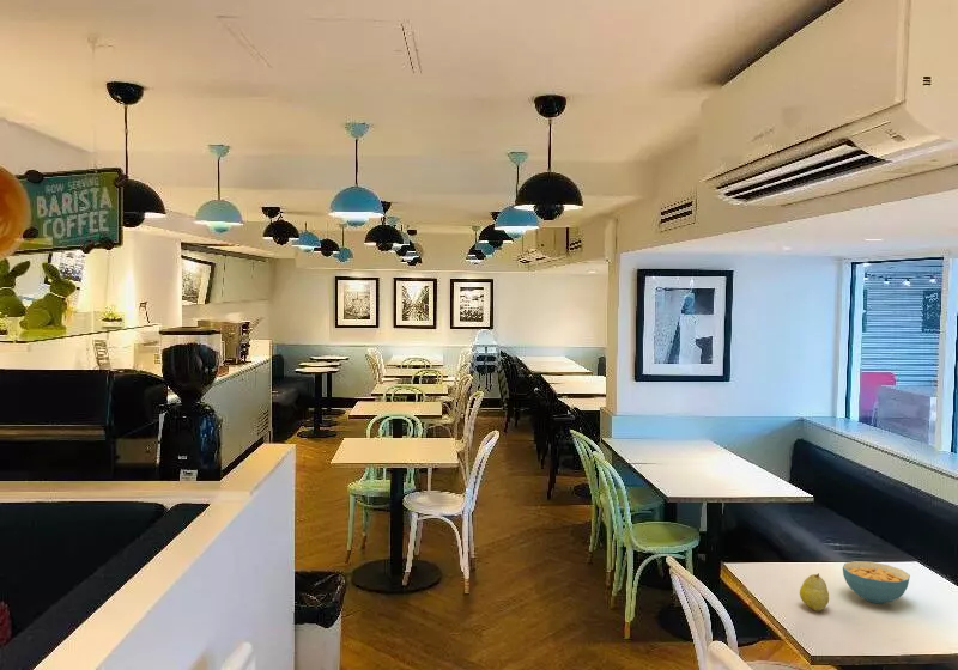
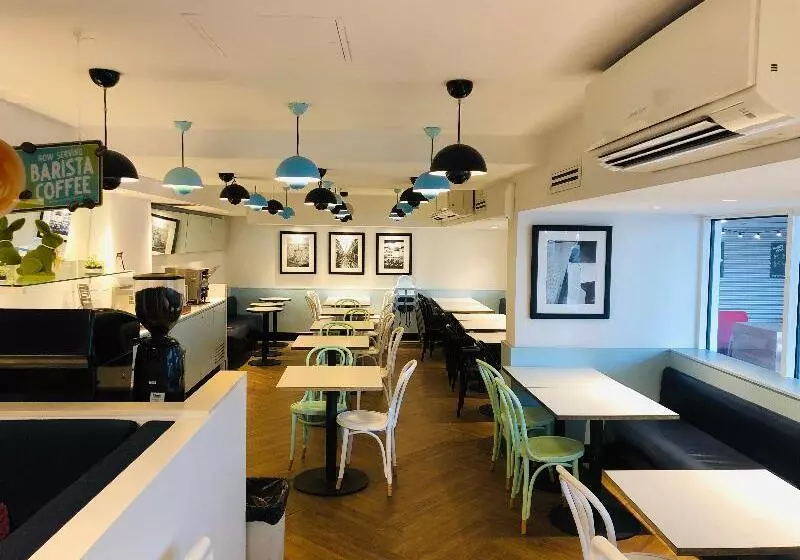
- cereal bowl (874, 585)
- fruit (814, 590)
